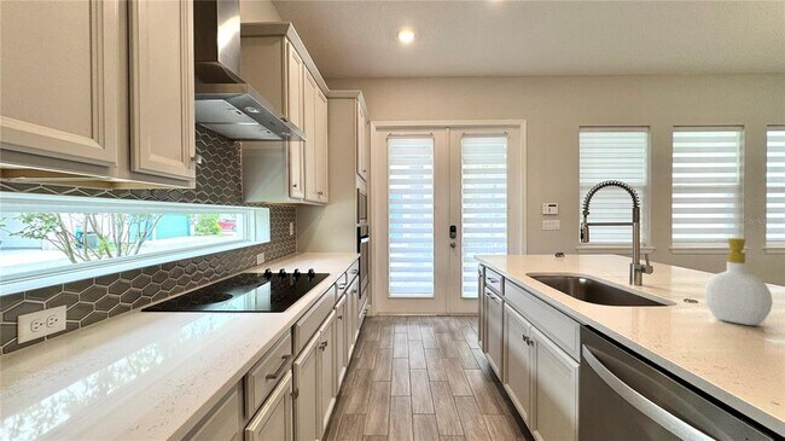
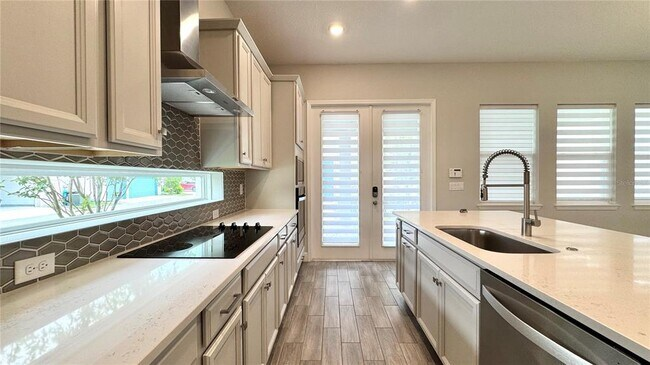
- soap bottle (735, 280)
